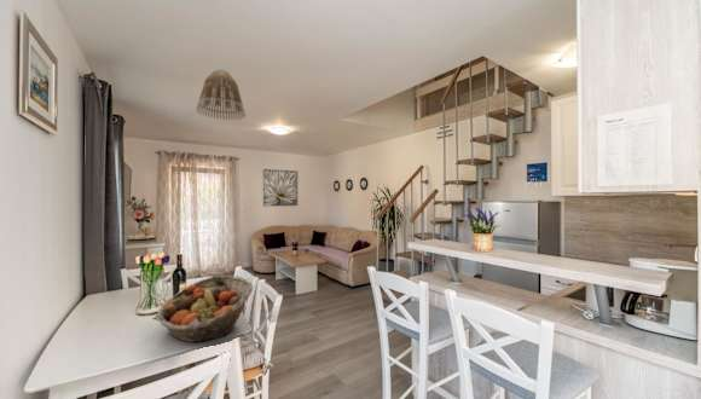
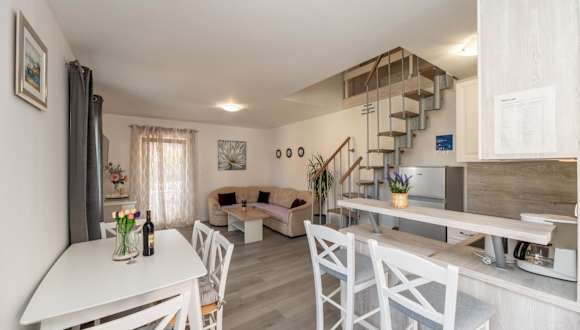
- fruit basket (207, 305)
- lamp shade (220, 92)
